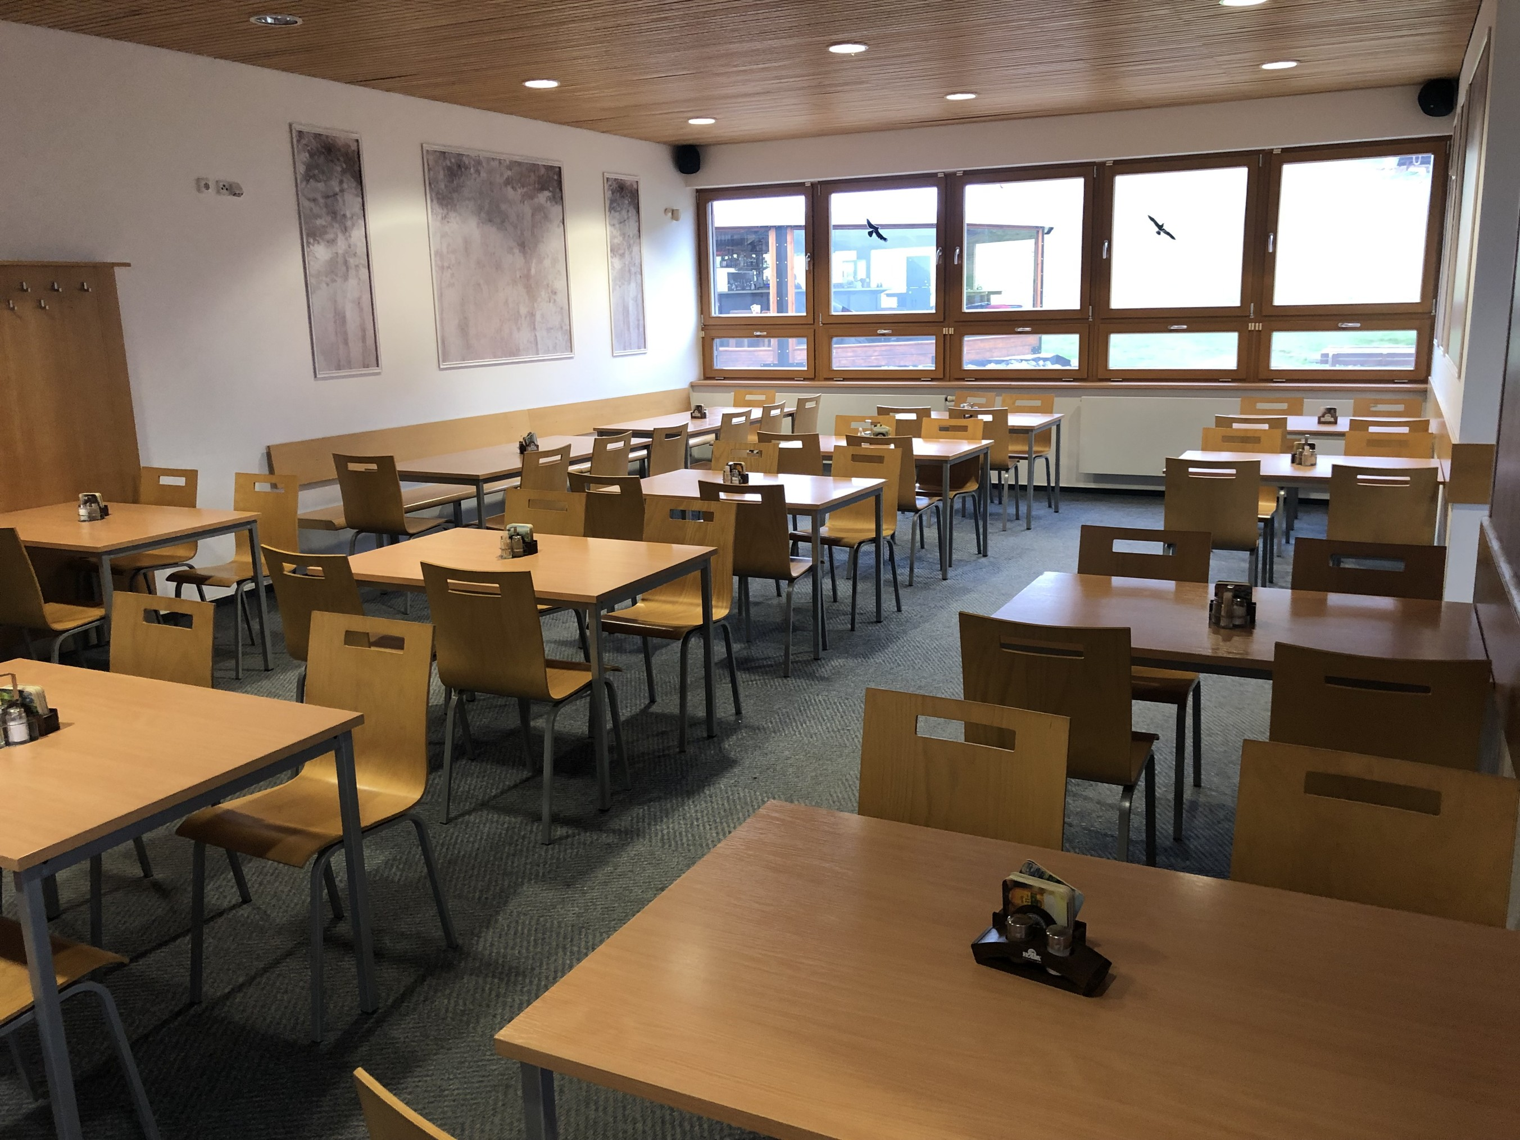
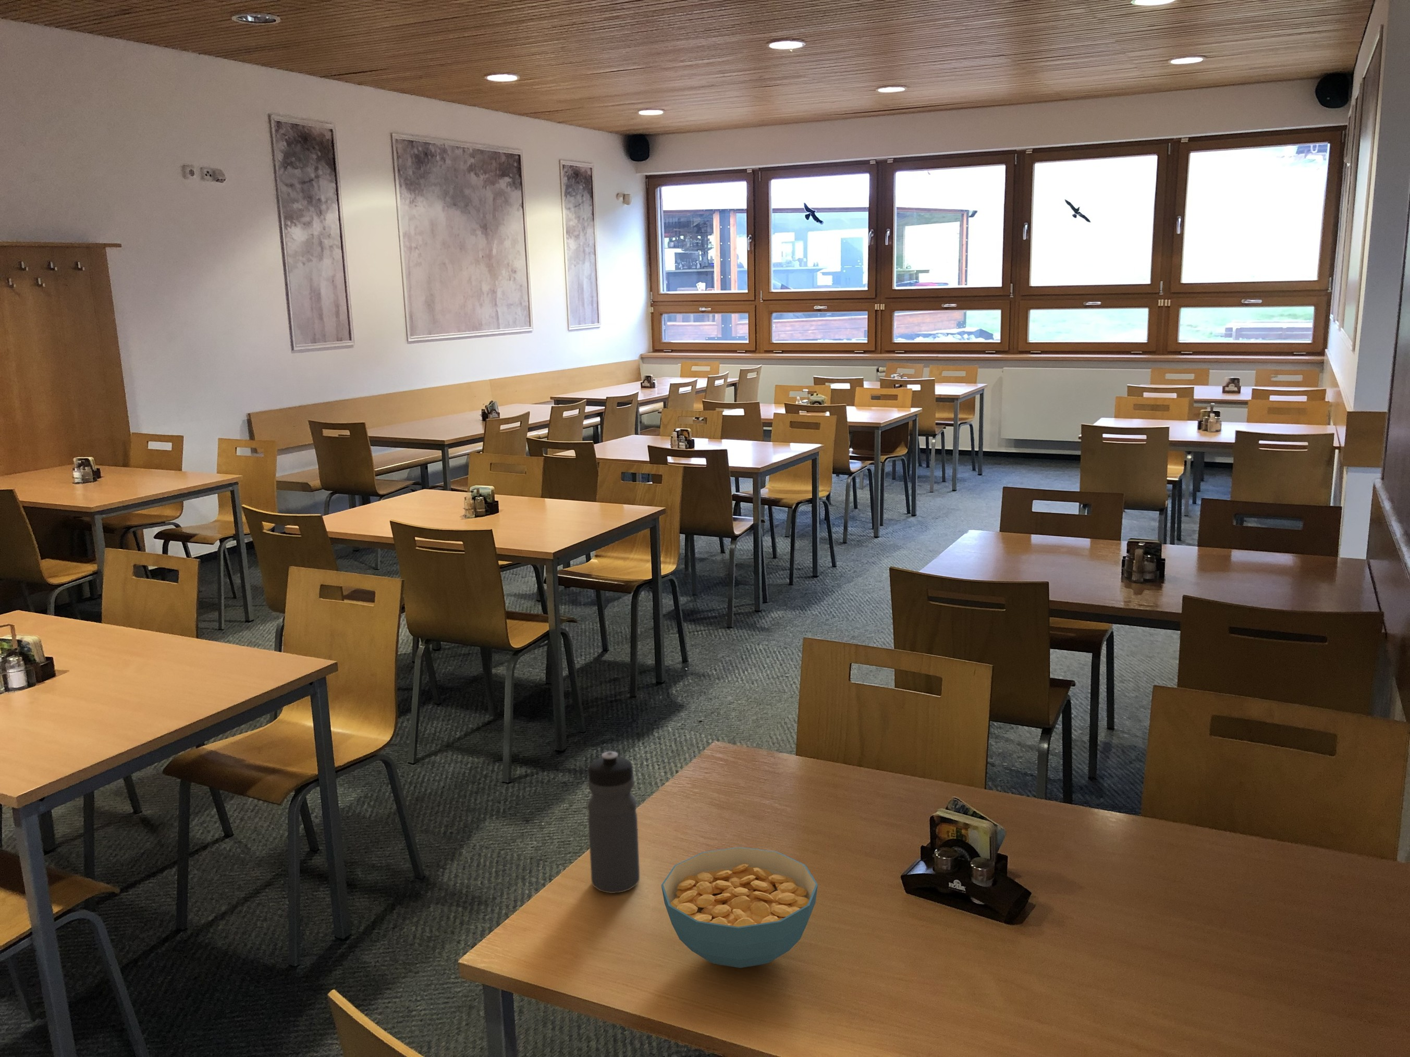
+ water bottle (613, 818)
+ cereal bowl (739, 919)
